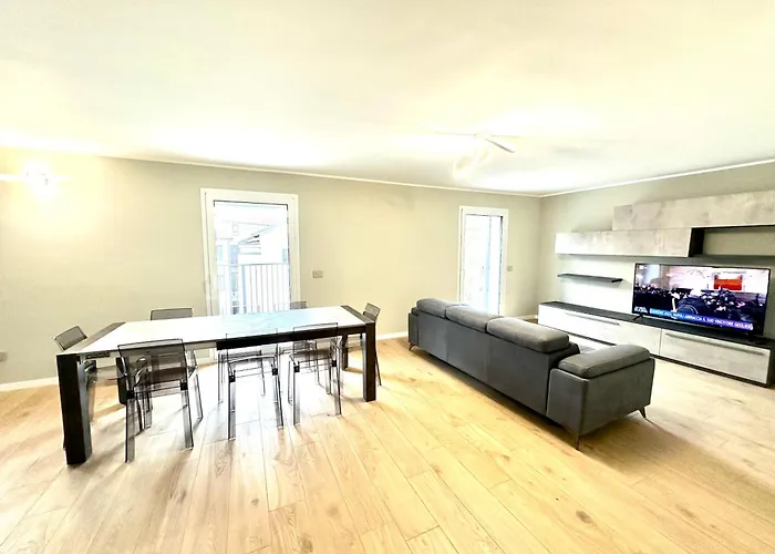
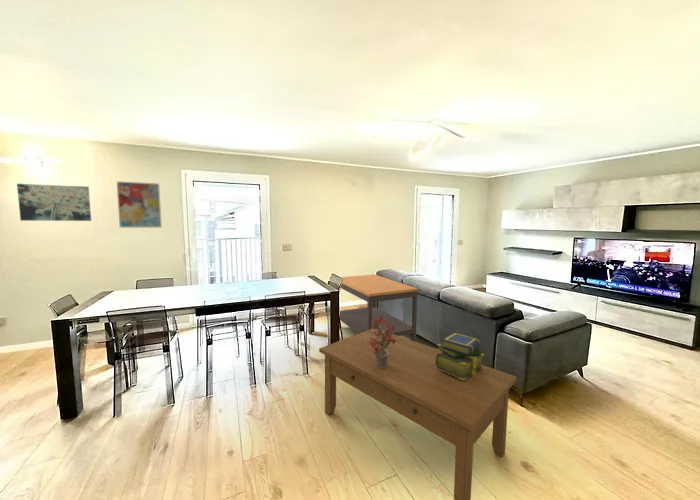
+ side table (371, 309)
+ stack of books (459, 352)
+ coffee table (407, 396)
+ potted plant (382, 336)
+ wall art (55, 203)
+ wall art (139, 205)
